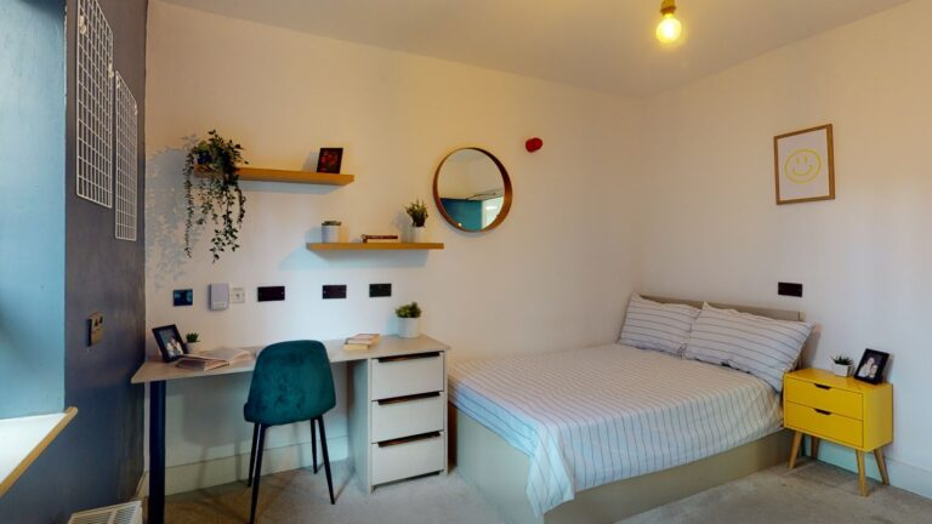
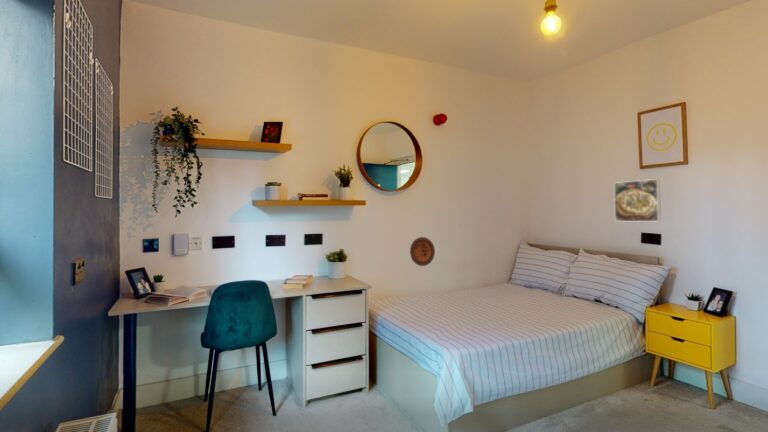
+ decorative plate (422, 251)
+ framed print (636, 201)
